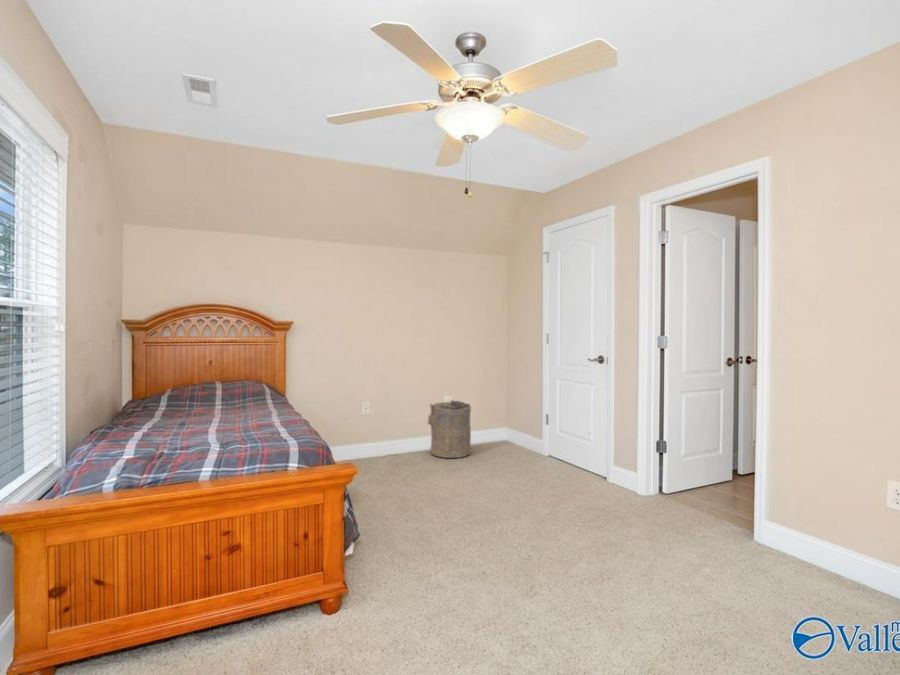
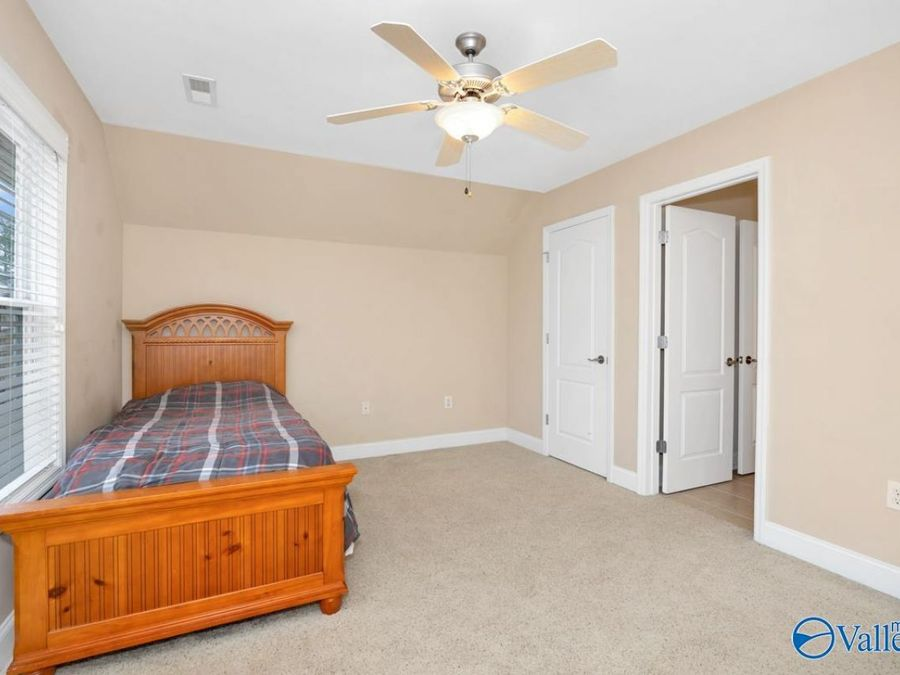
- laundry hamper (448, 426)
